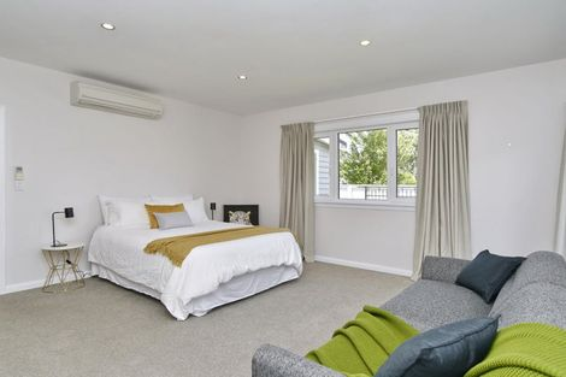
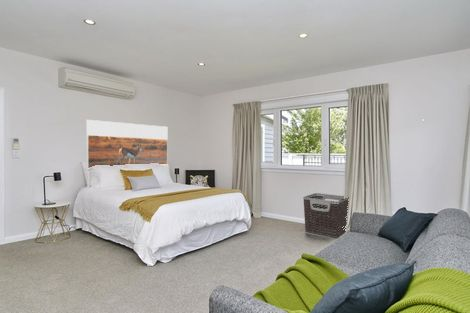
+ clothes hamper (326, 214)
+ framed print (131, 145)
